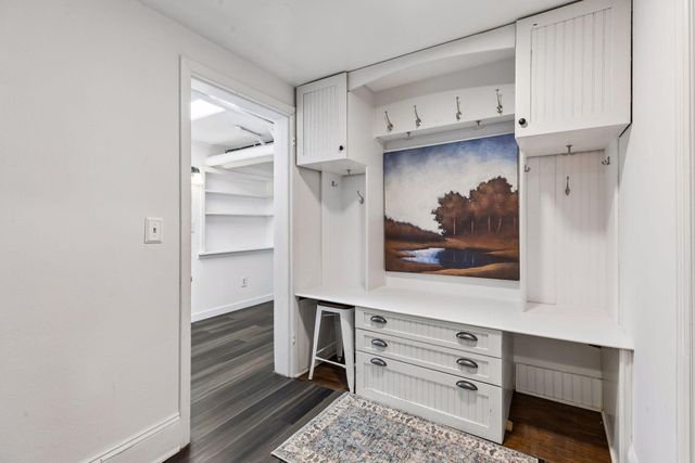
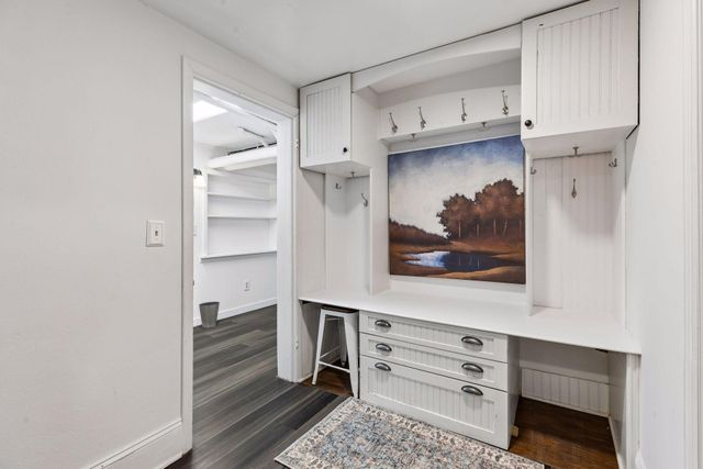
+ waste basket (209, 314)
